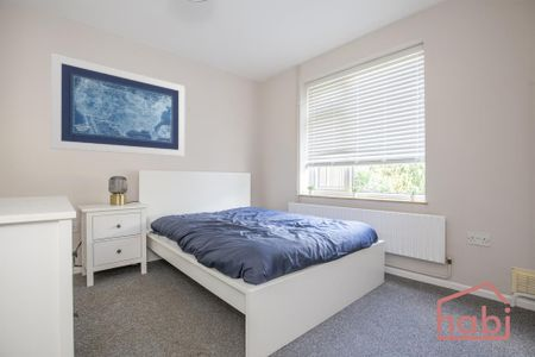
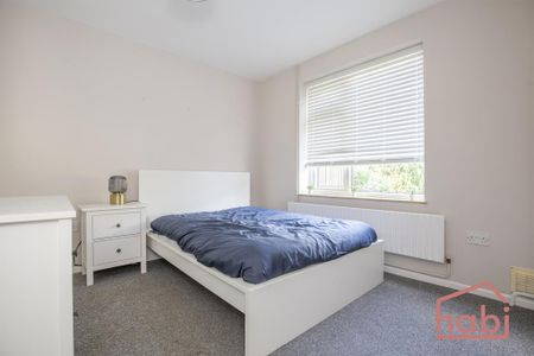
- wall art (127, 112)
